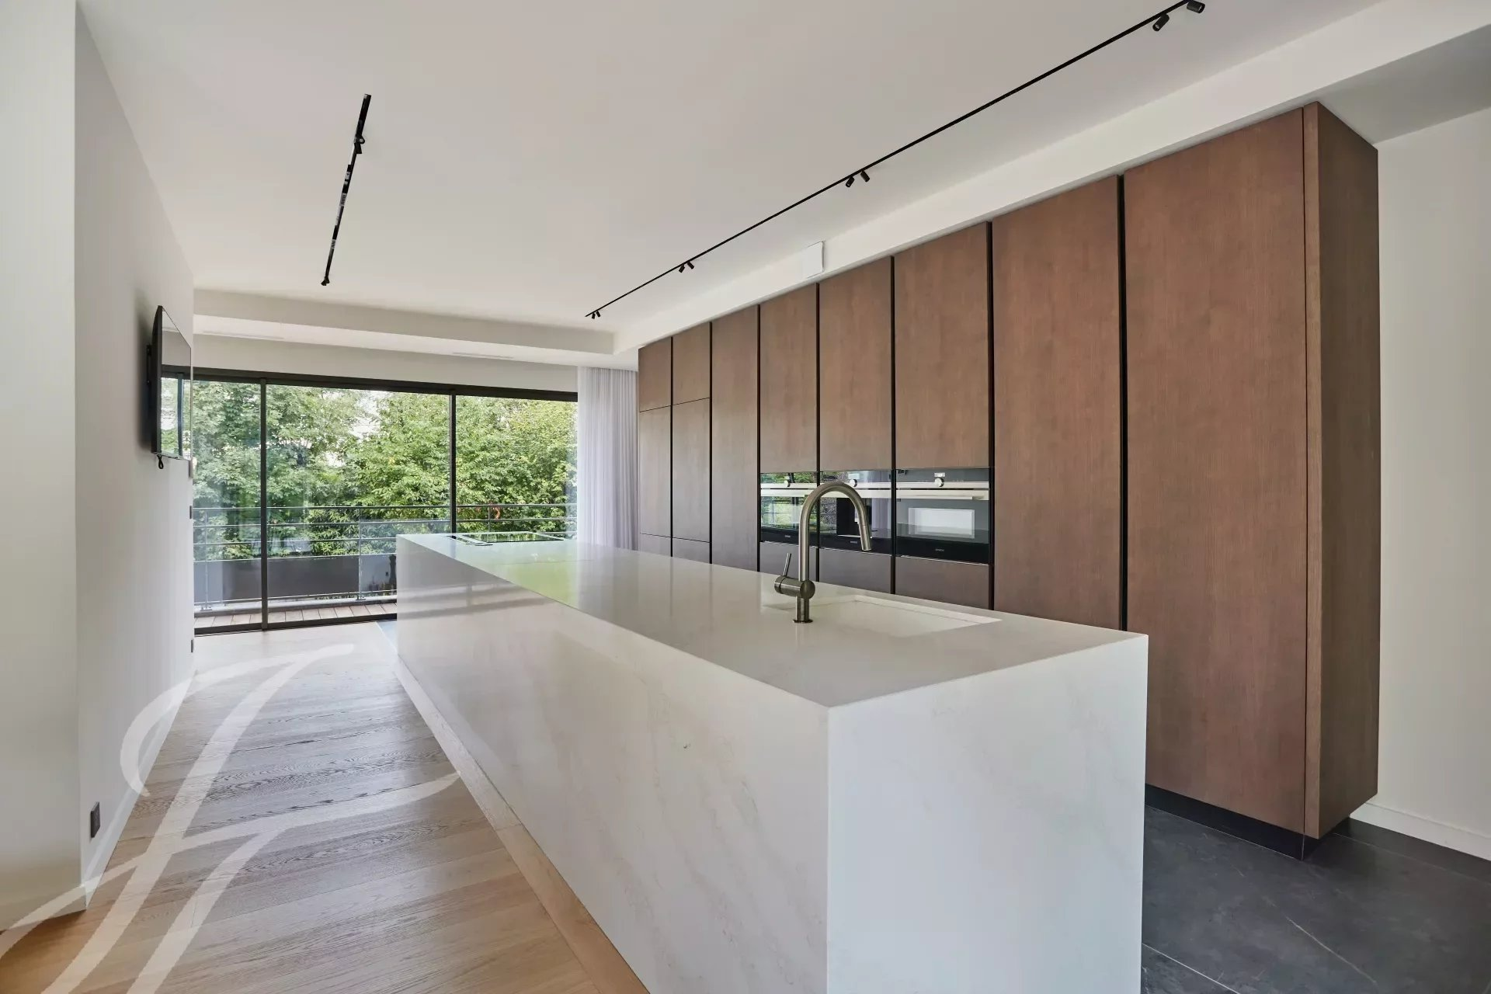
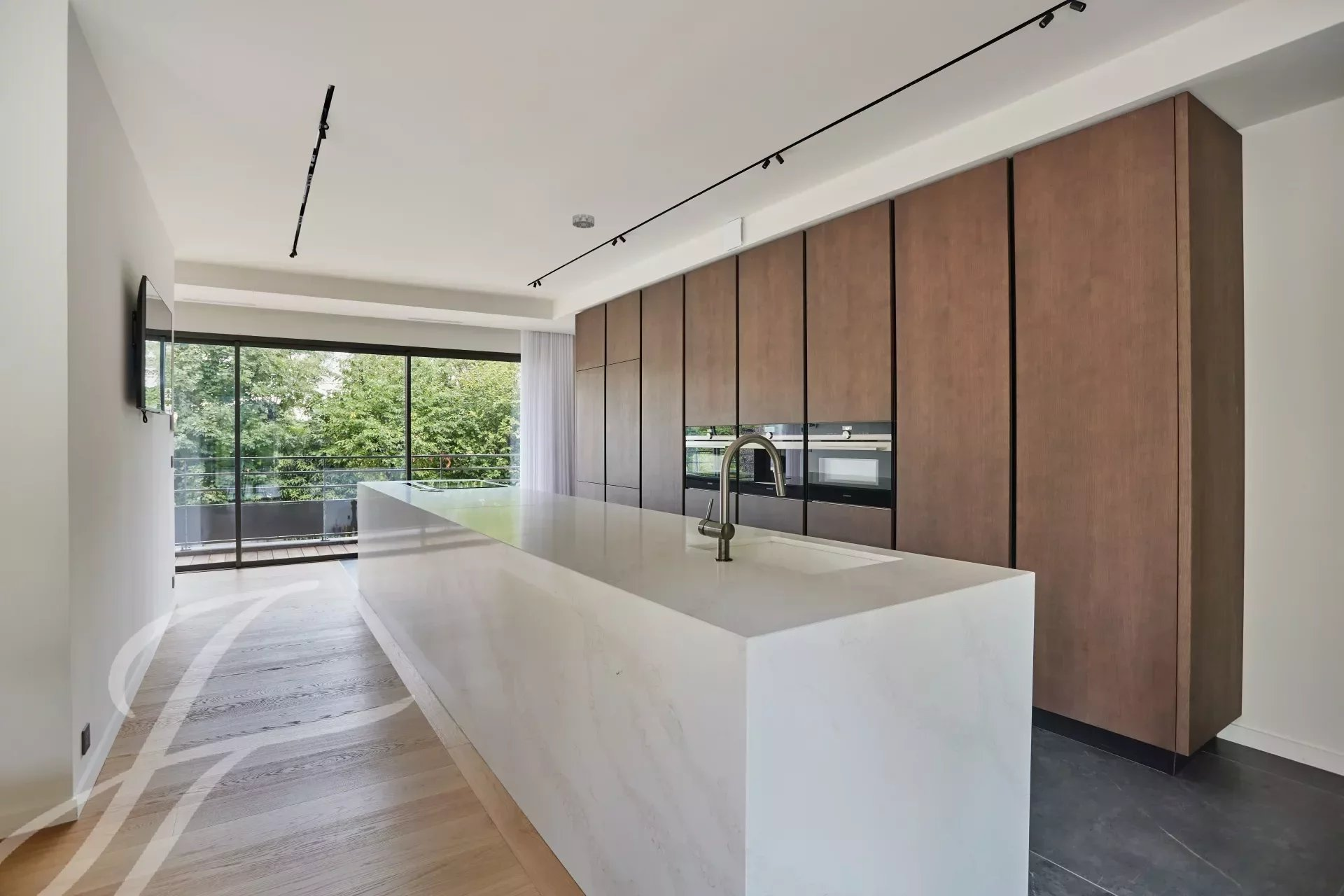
+ smoke detector (583, 220)
